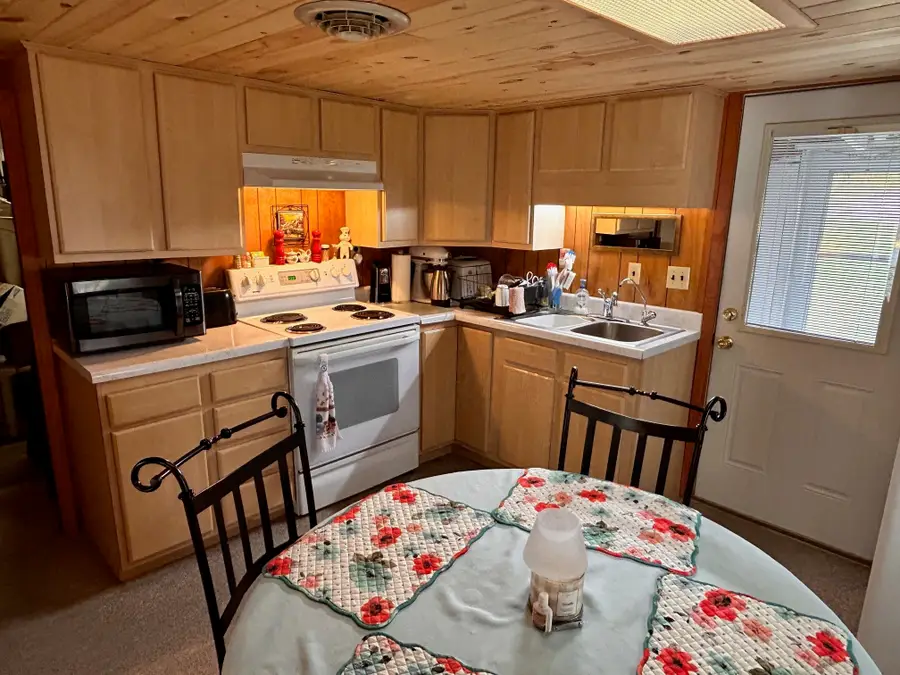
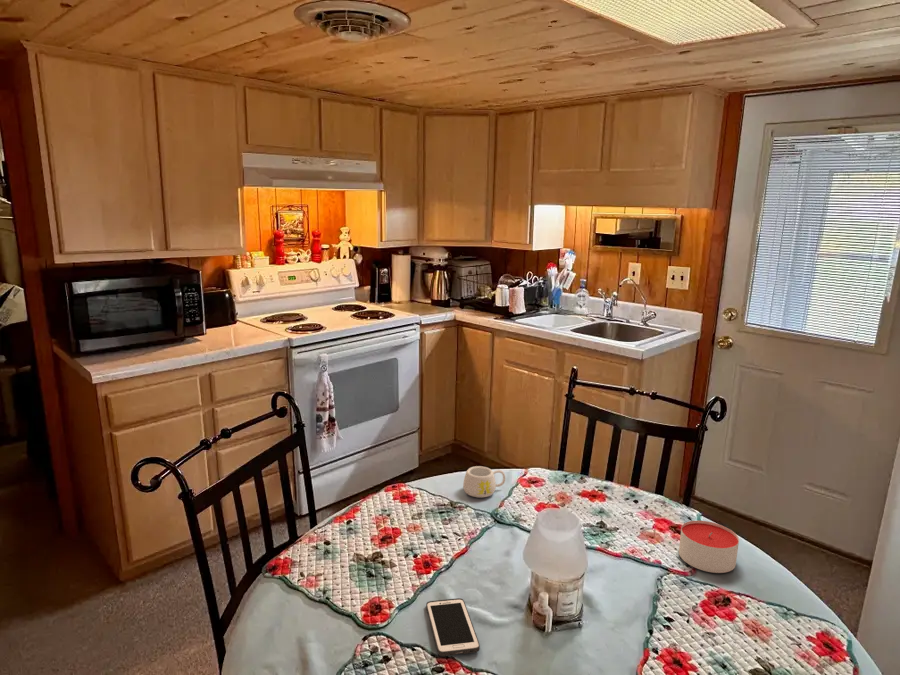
+ mug (484, 481)
+ cell phone (451, 625)
+ candle (708, 545)
